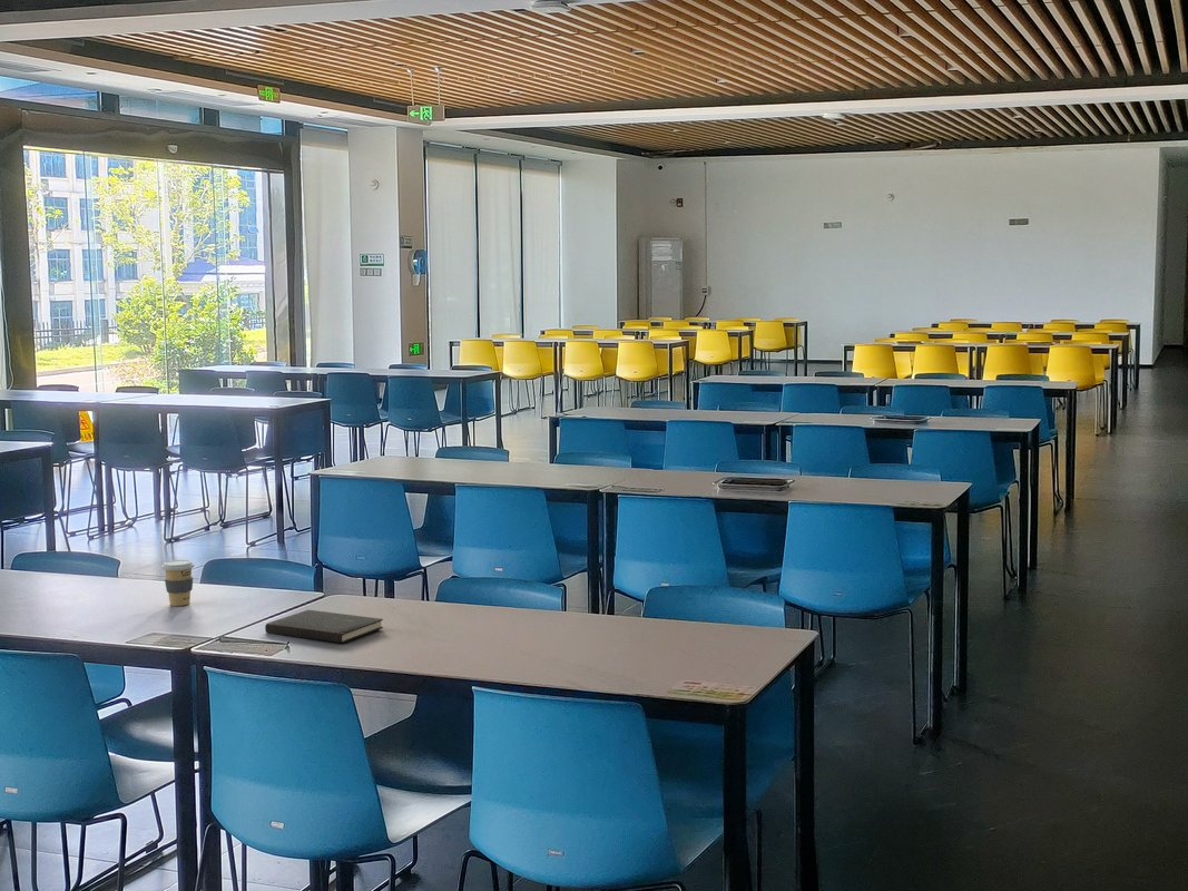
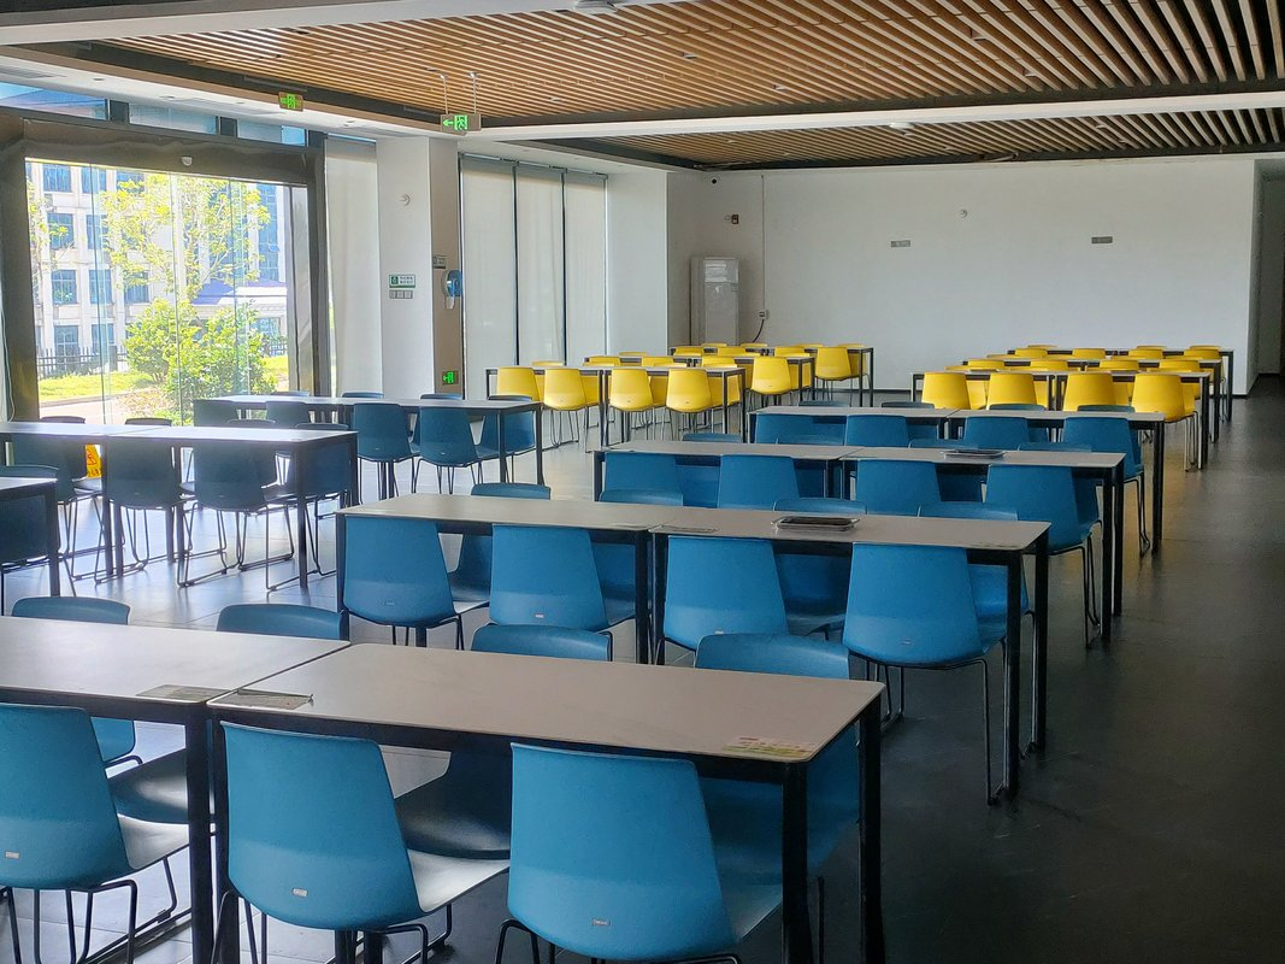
- coffee cup (178, 582)
- hardcover book (324, 626)
